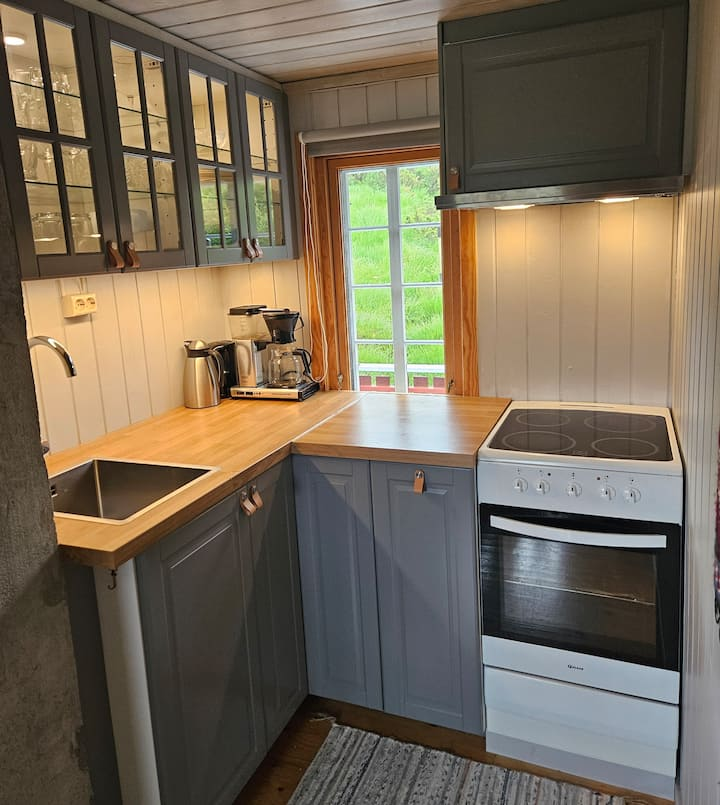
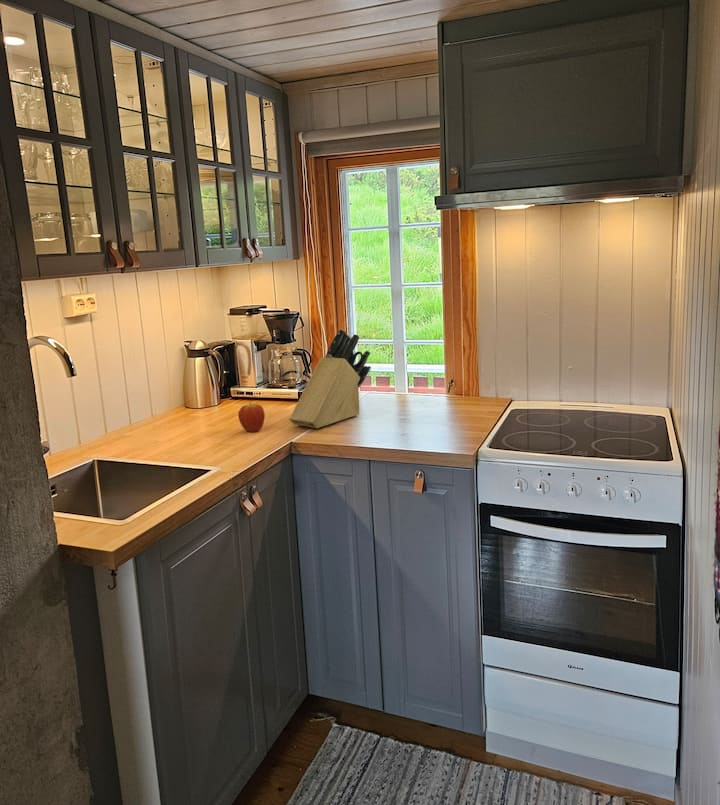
+ fruit (252, 416)
+ knife block (331, 376)
